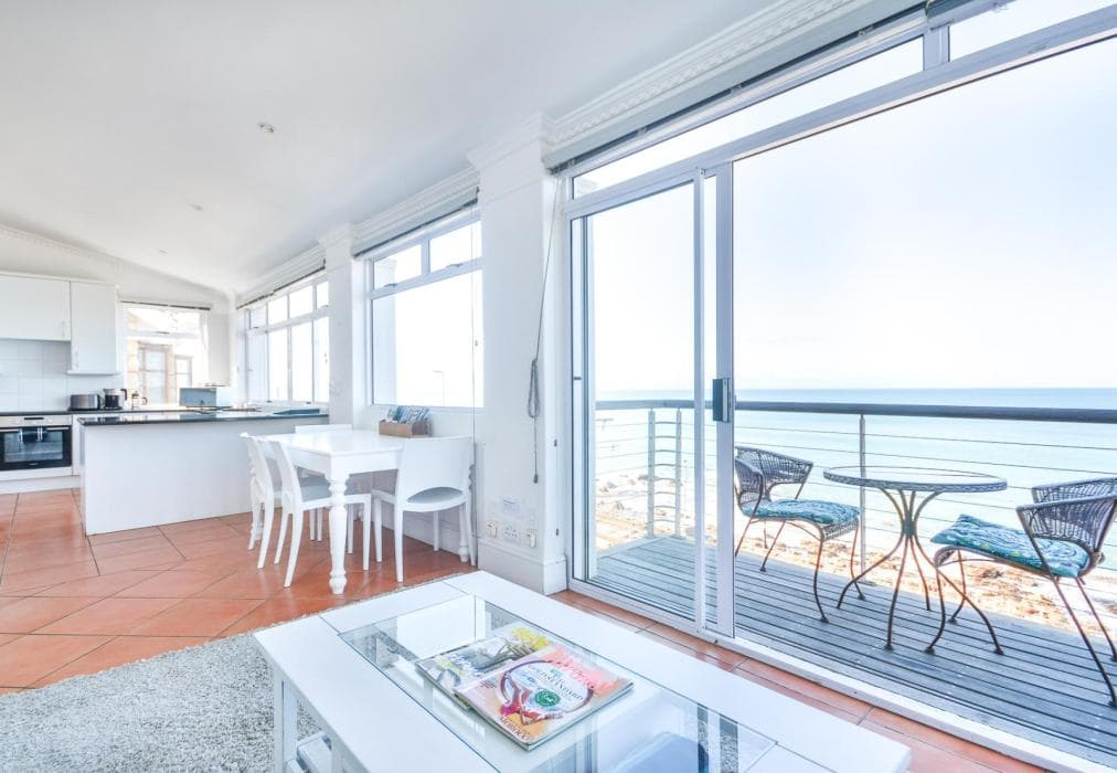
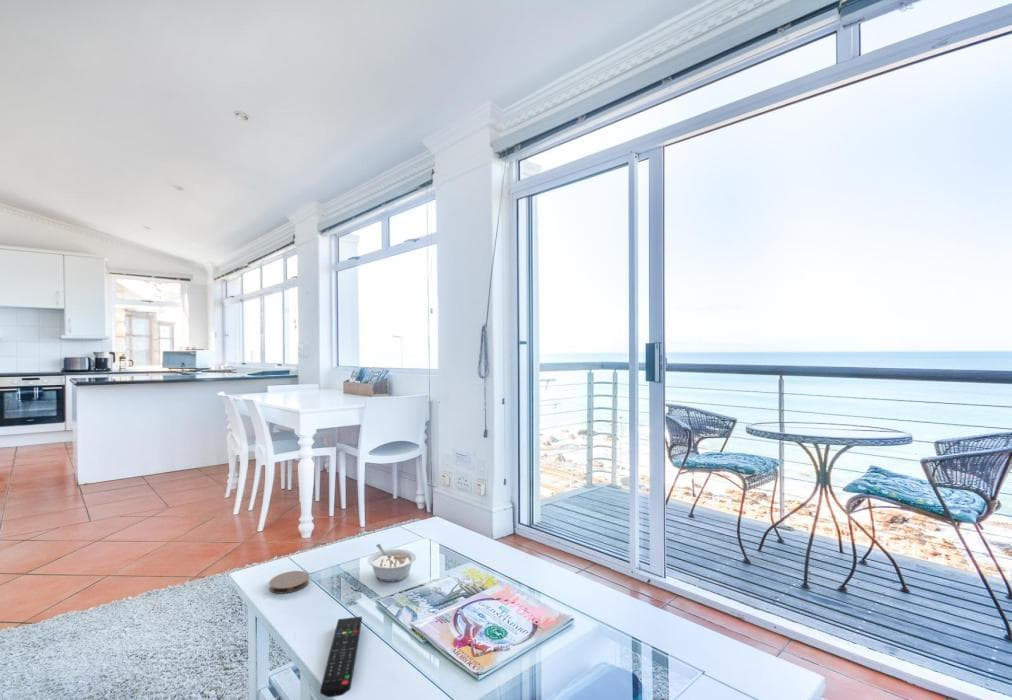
+ coaster (289, 581)
+ legume (390, 564)
+ remote control (343, 652)
